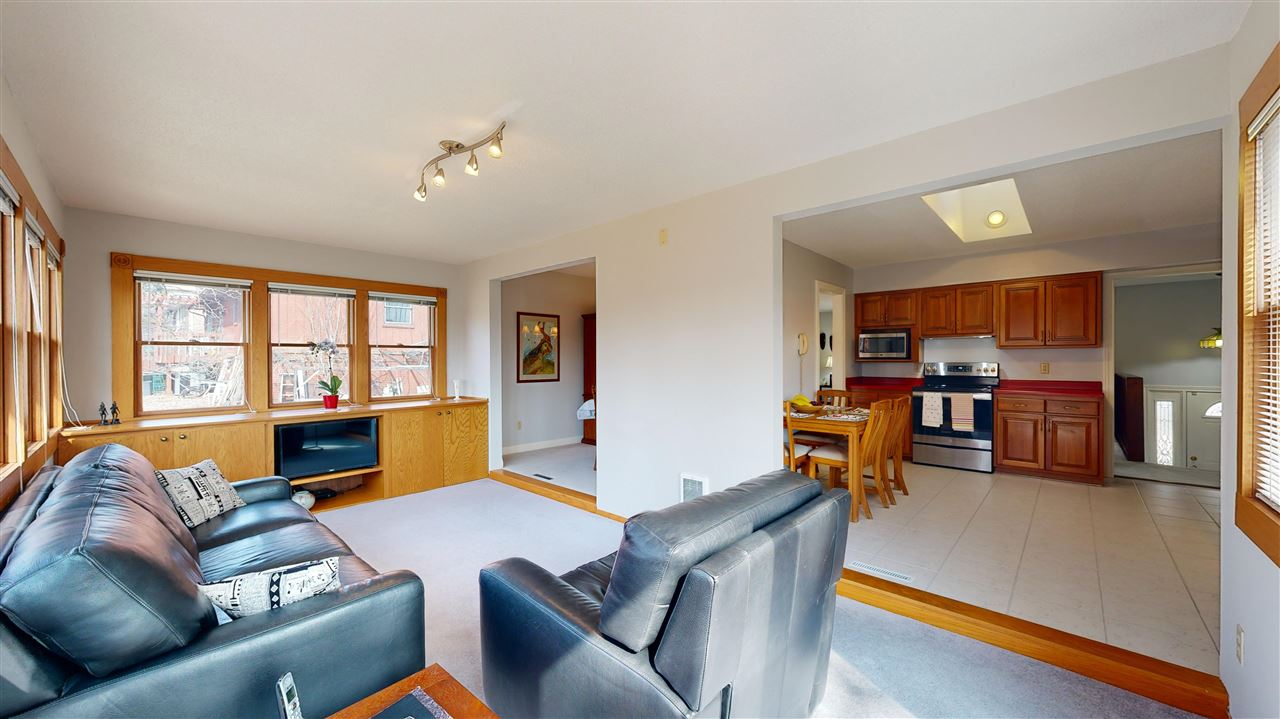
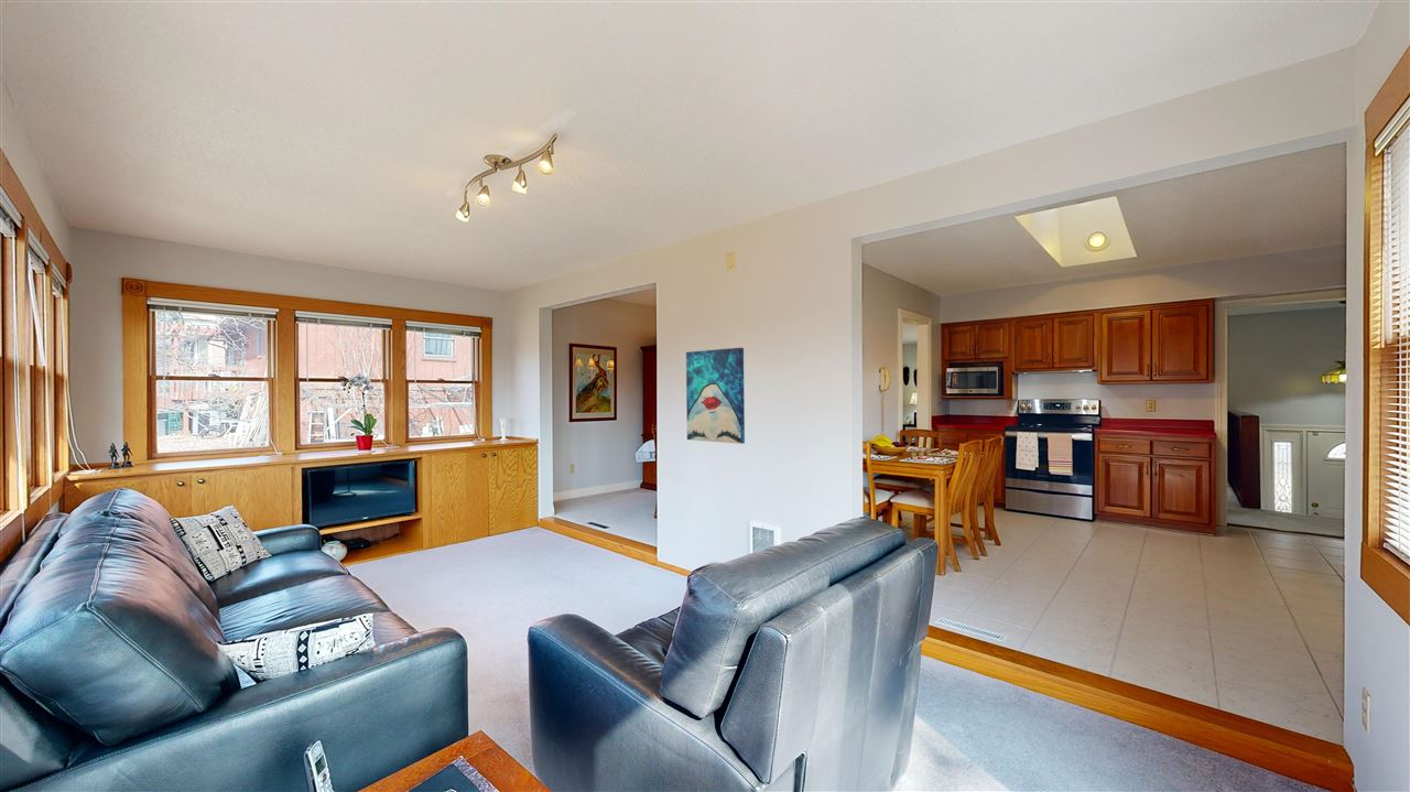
+ wall art (714, 395)
